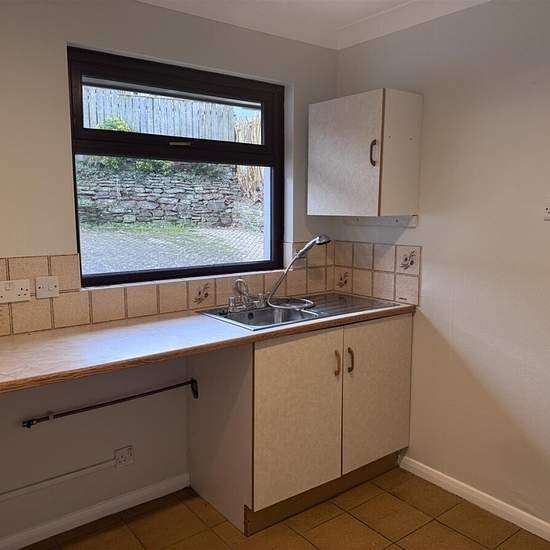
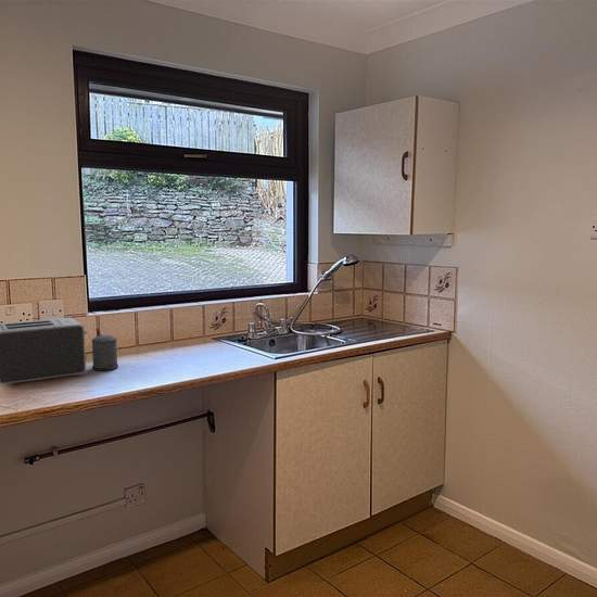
+ toaster (42, 348)
+ beer stein (102, 348)
